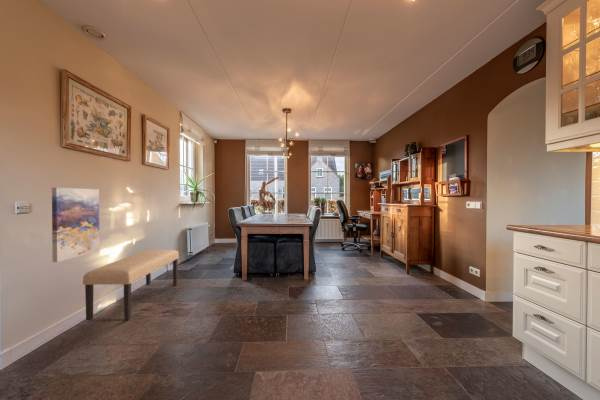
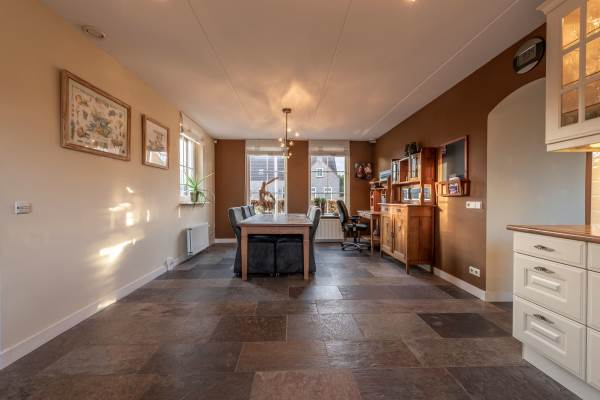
- wall art (78, 222)
- bench (139, 278)
